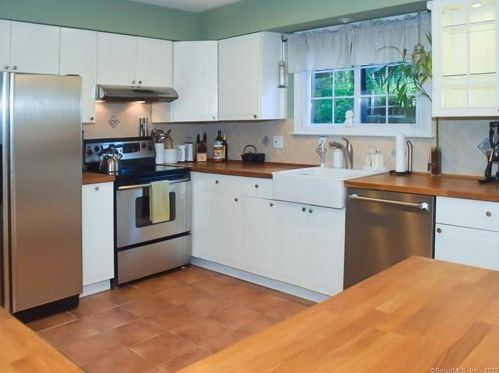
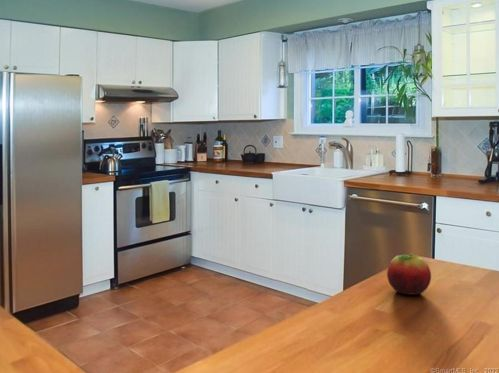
+ fruit (408, 272)
